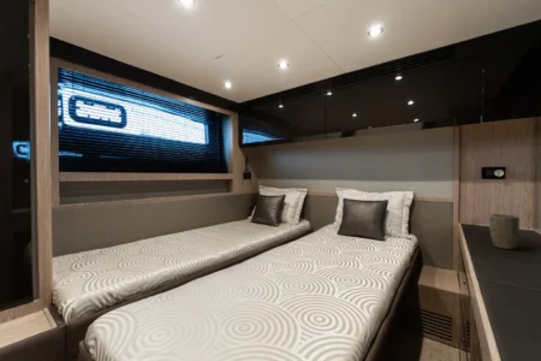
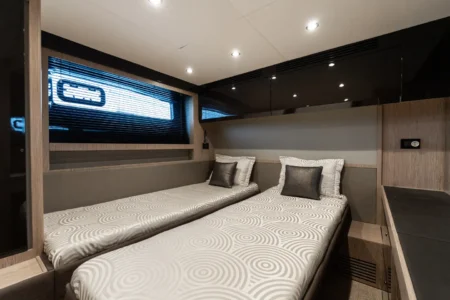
- plant pot (504, 231)
